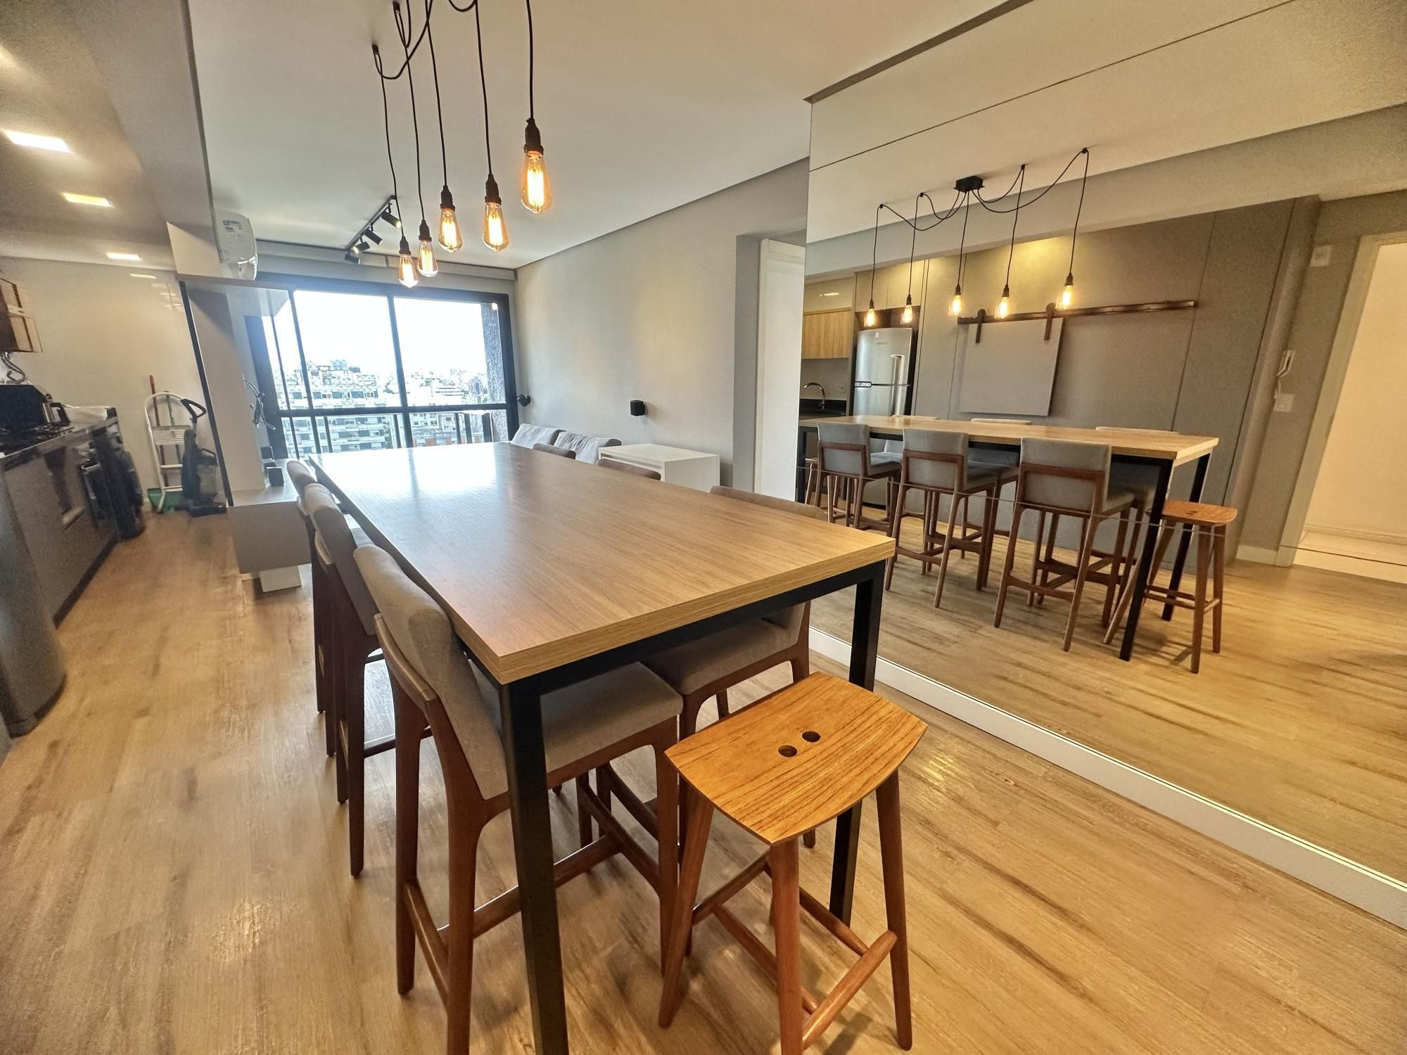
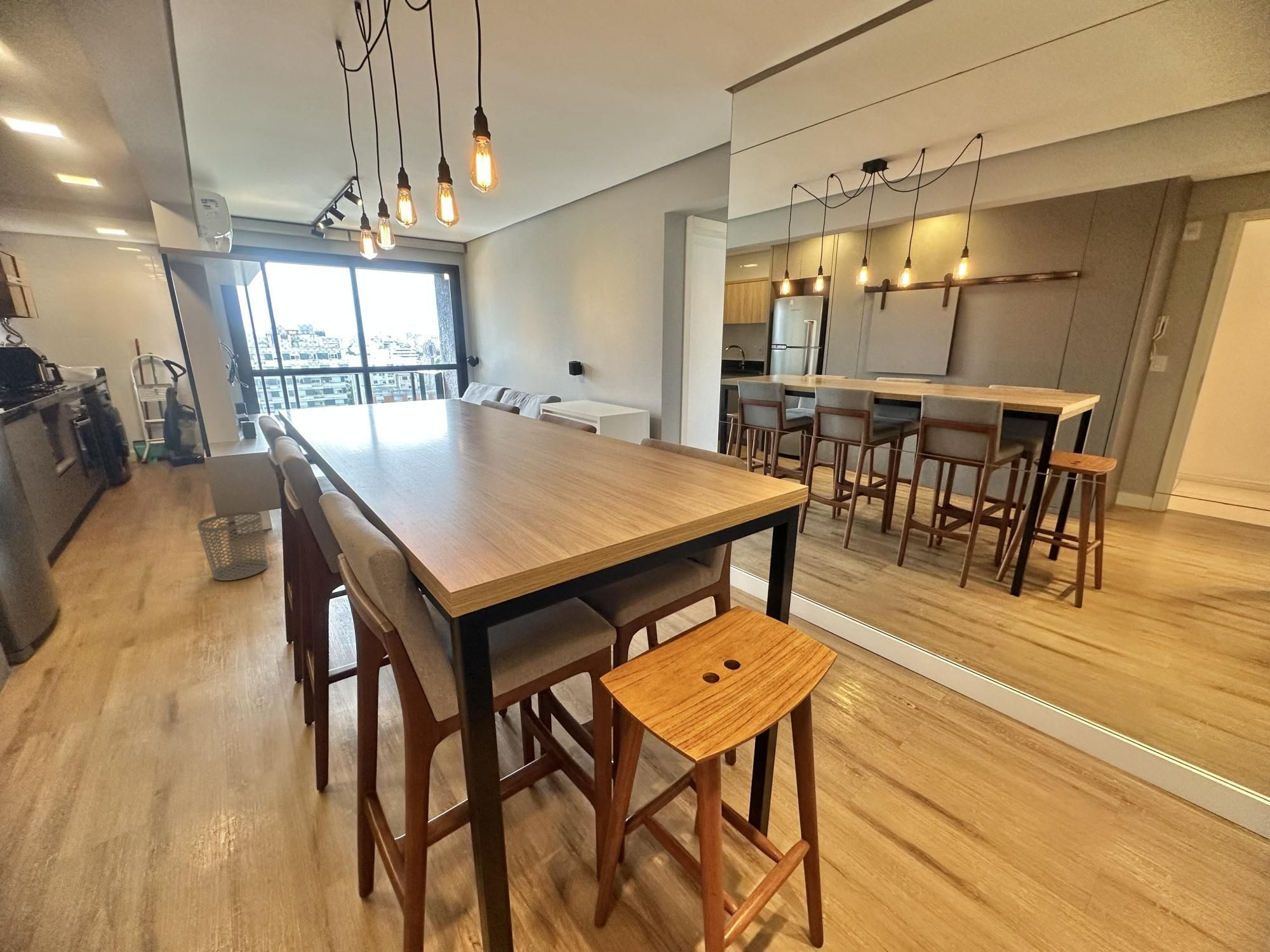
+ waste bin (236, 546)
